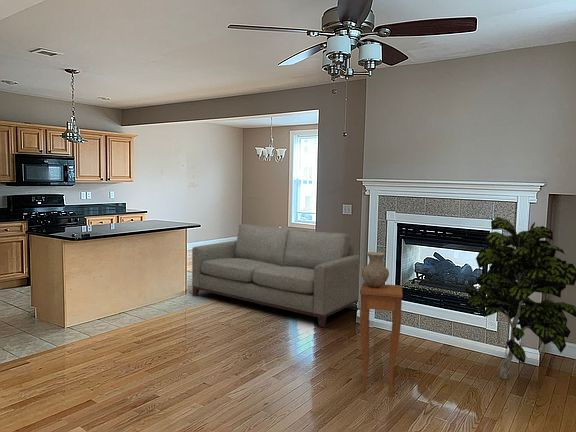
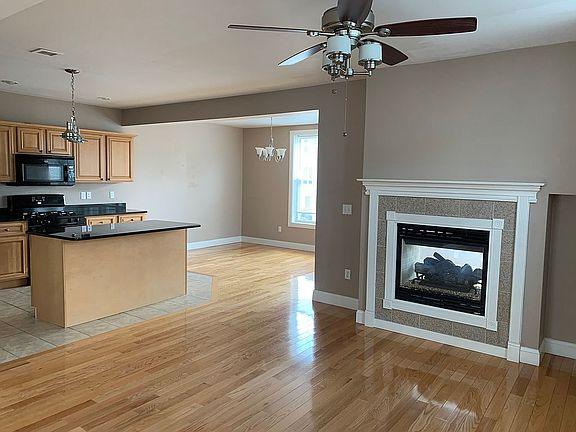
- side table (368, 338)
- sofa (274, 266)
- indoor plant (519, 299)
- vase (375, 269)
